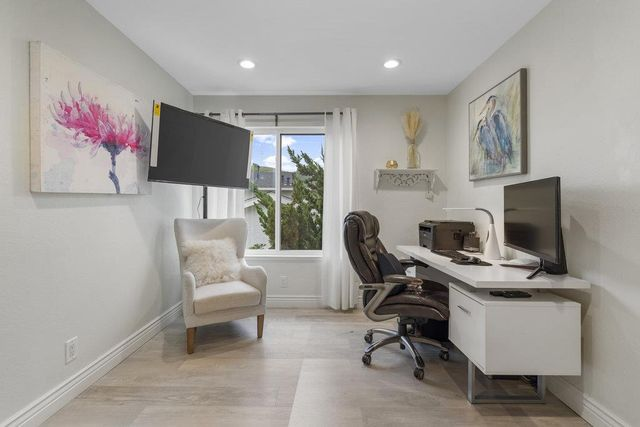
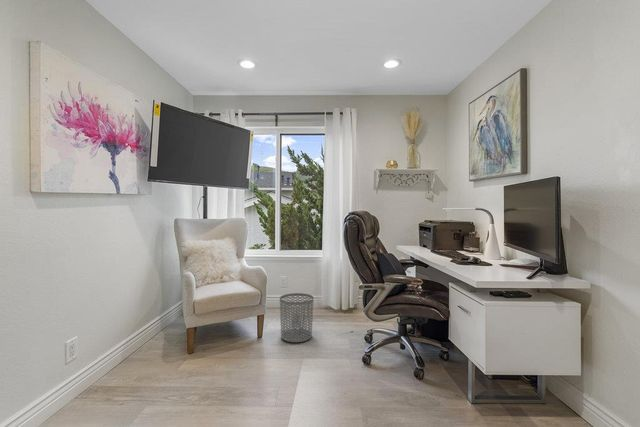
+ waste bin (296, 317)
